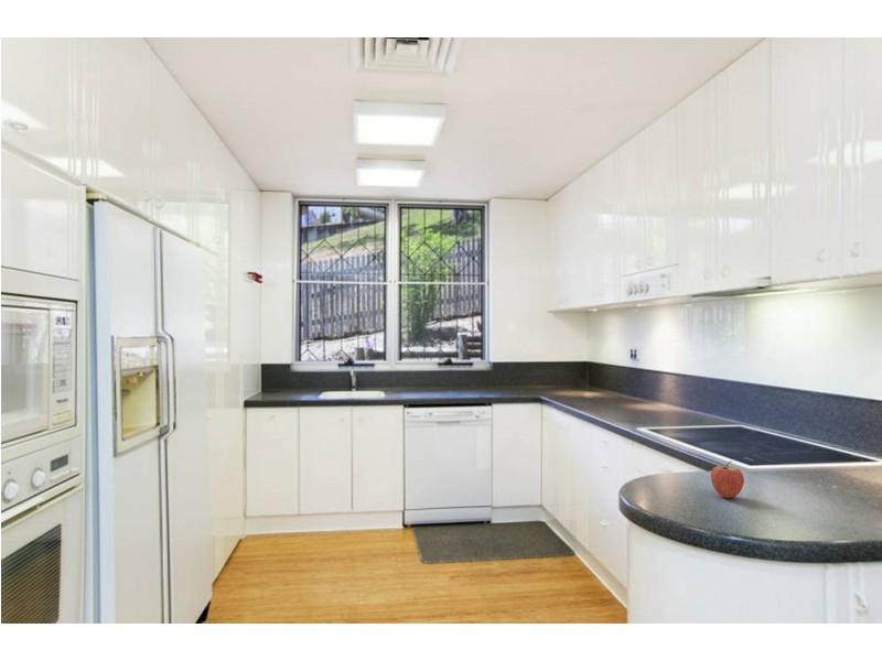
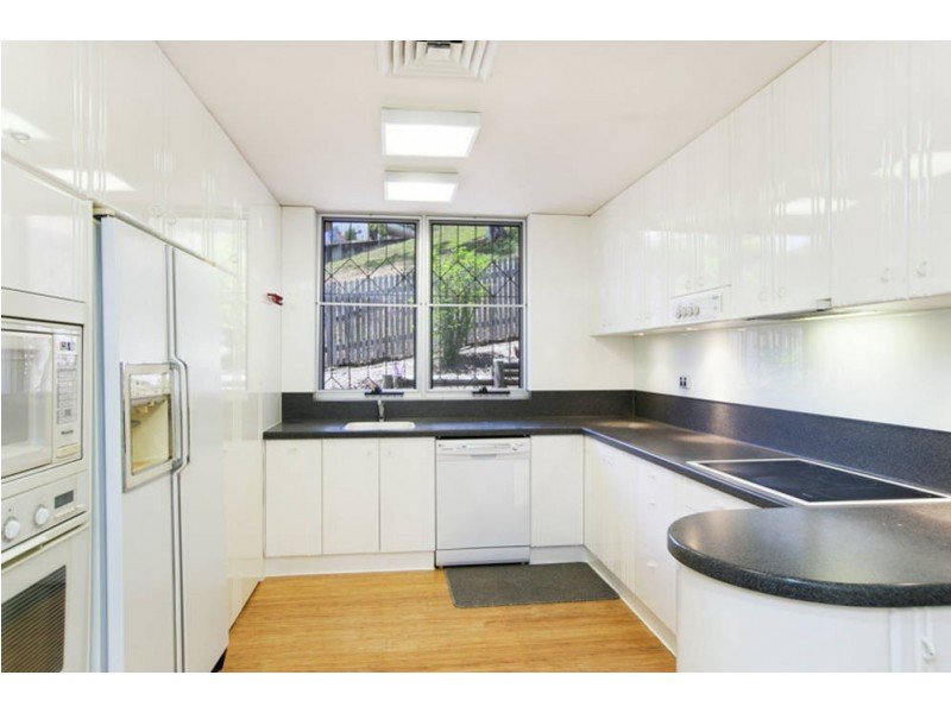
- fruit (727, 478)
